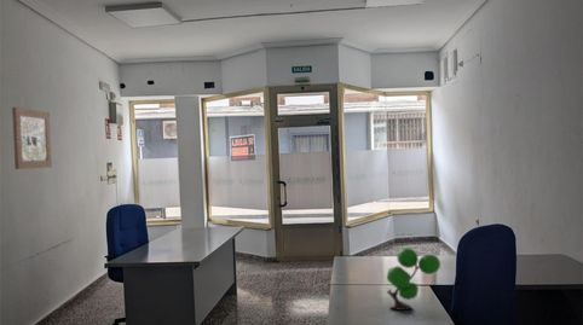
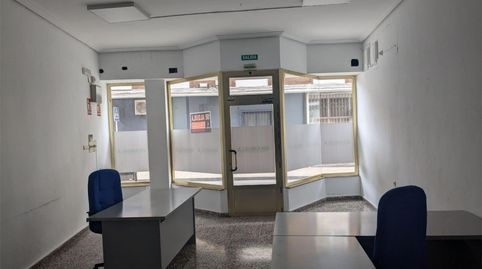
- plant (411, 277)
- wall art (33, 139)
